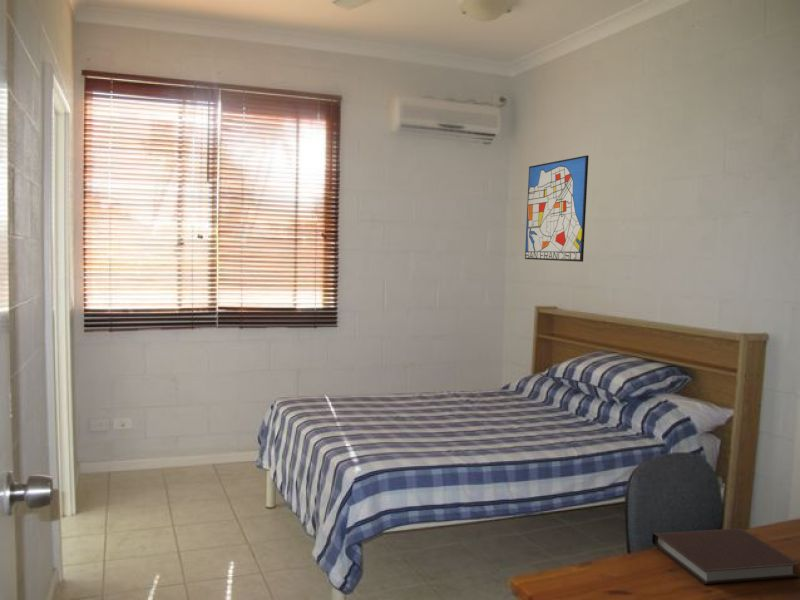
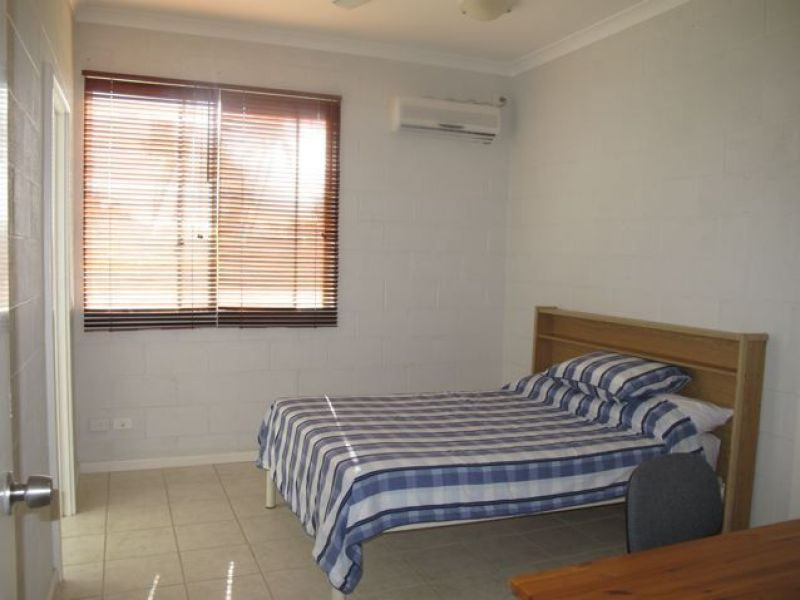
- wall art (554, 211)
- notebook (722, 553)
